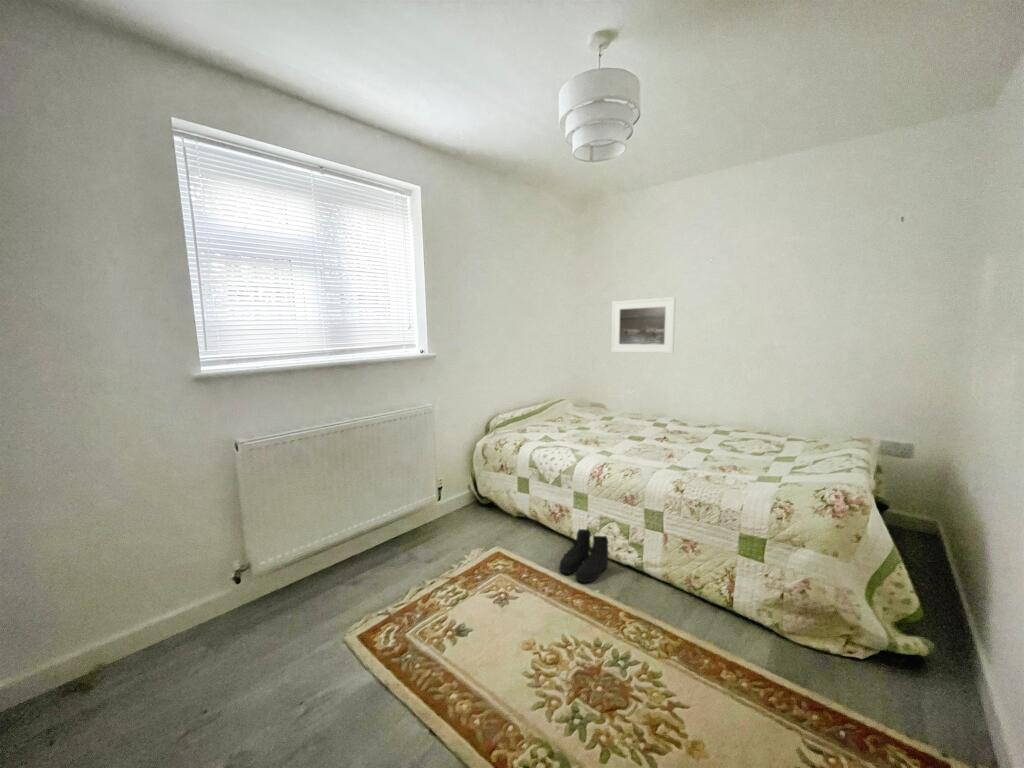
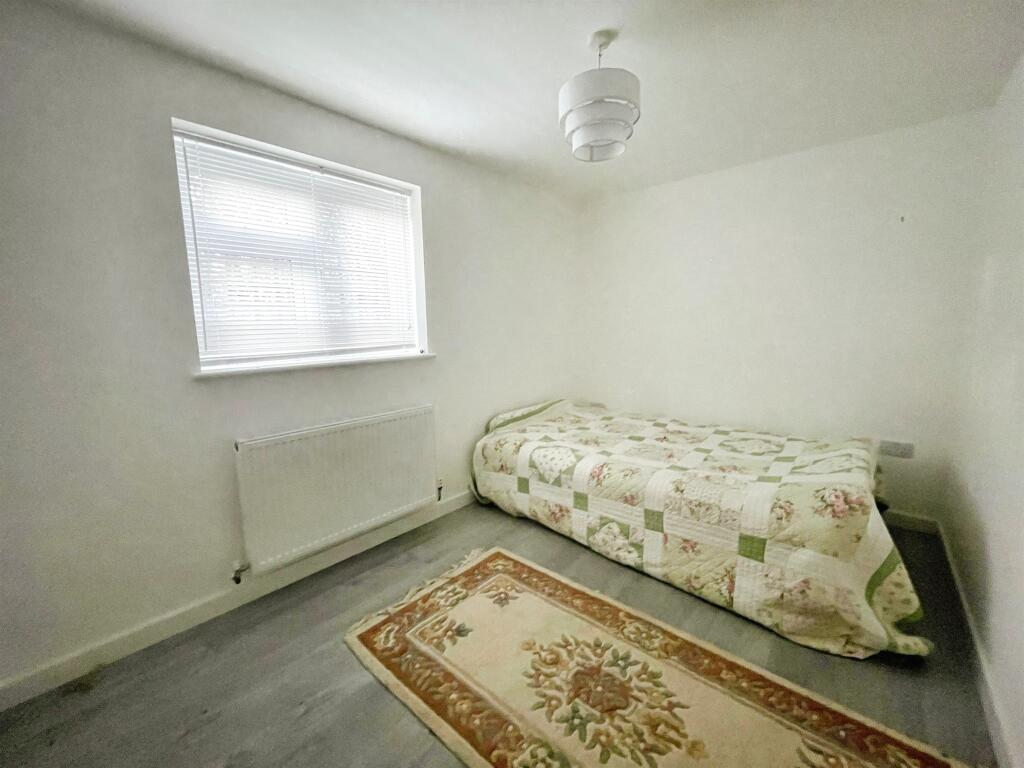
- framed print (641, 326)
- boots (584, 551)
